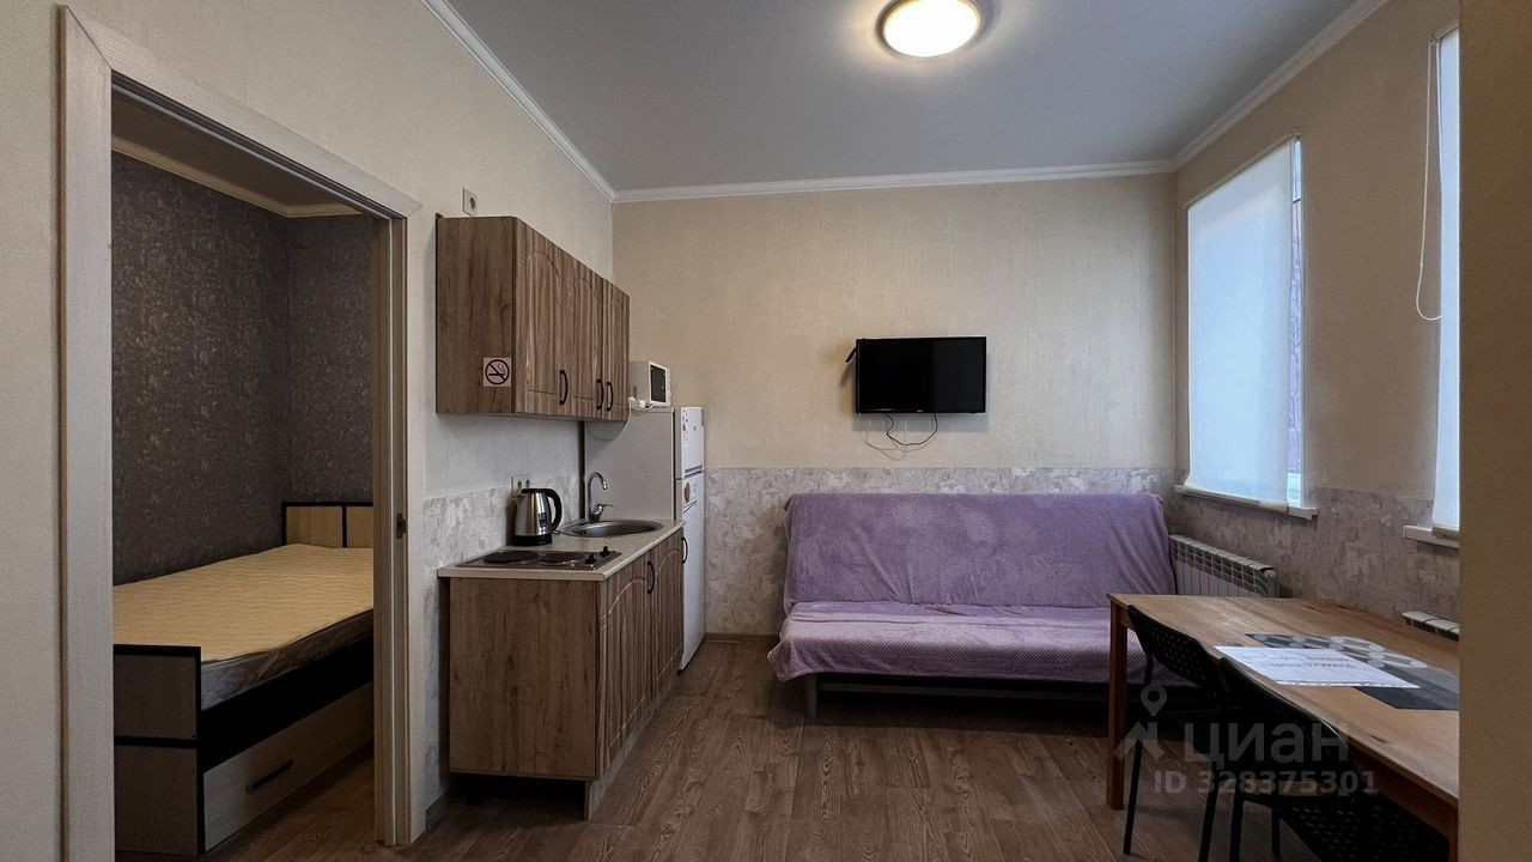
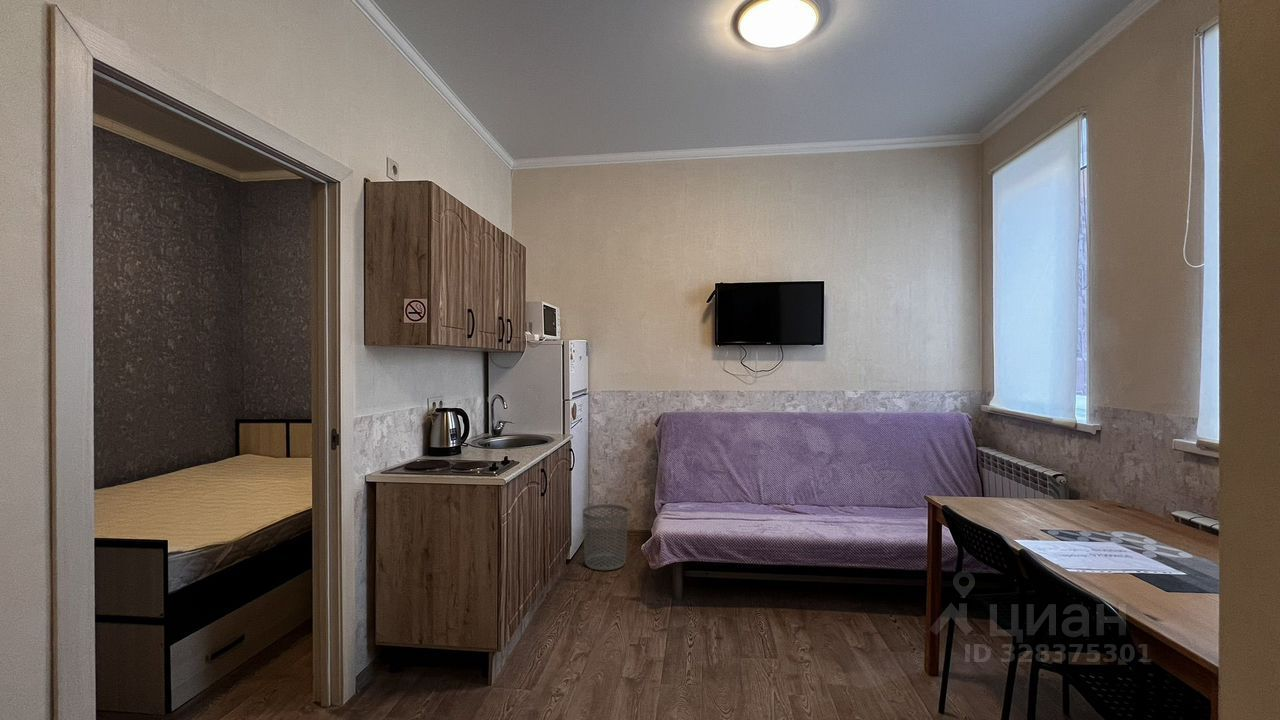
+ waste bin (605, 536)
